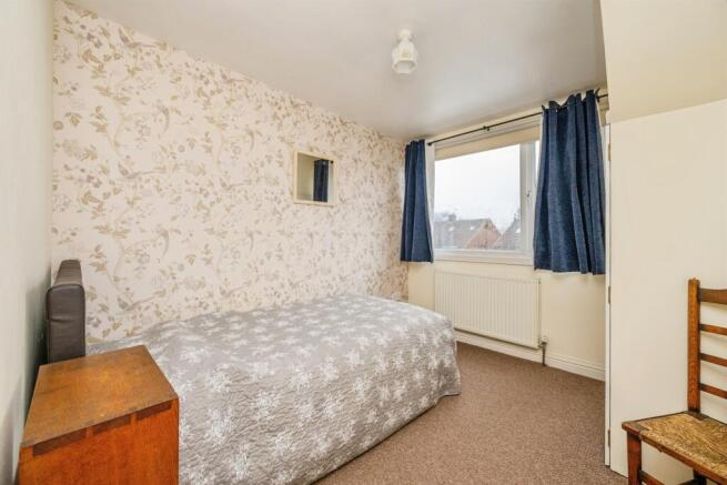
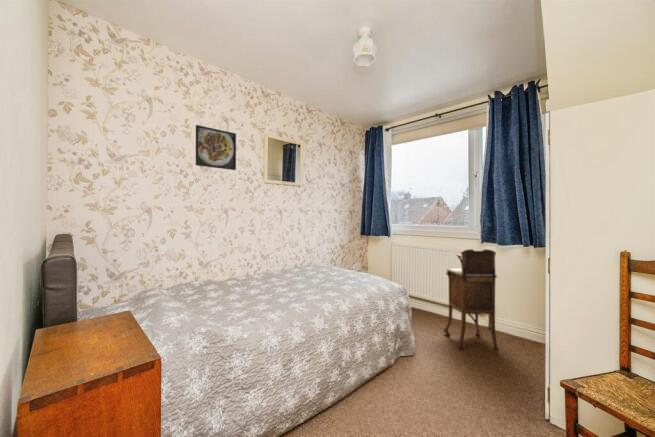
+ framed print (216, 148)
+ nightstand (469, 294)
